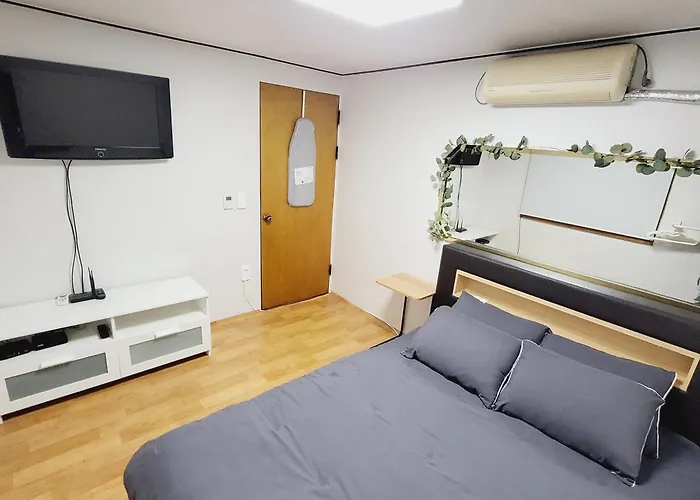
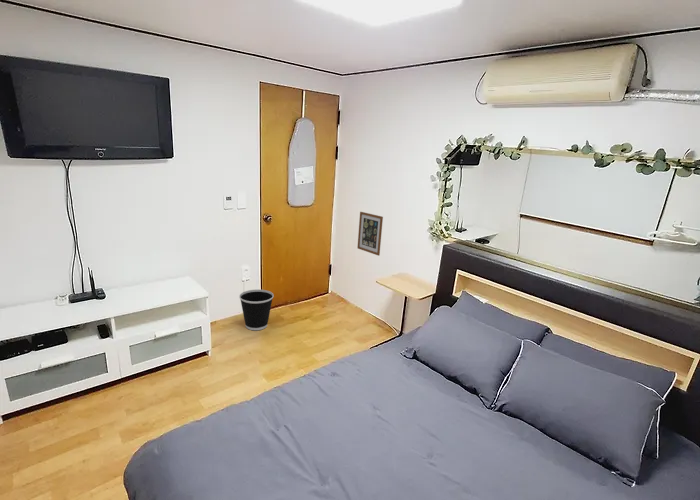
+ wastebasket (256, 310)
+ wall art (369, 233)
